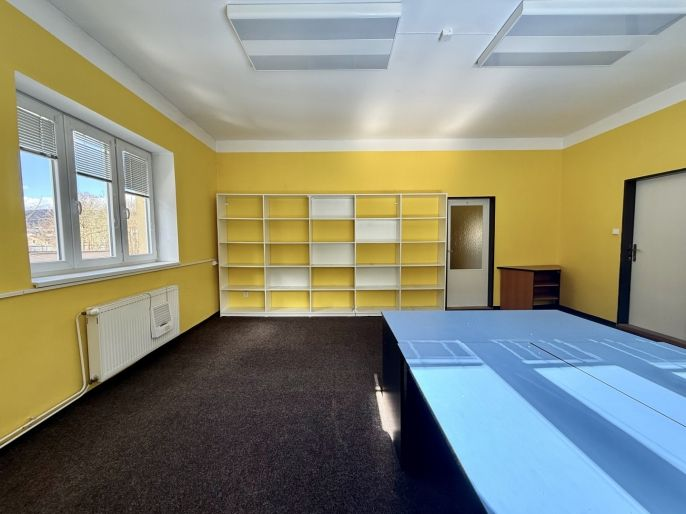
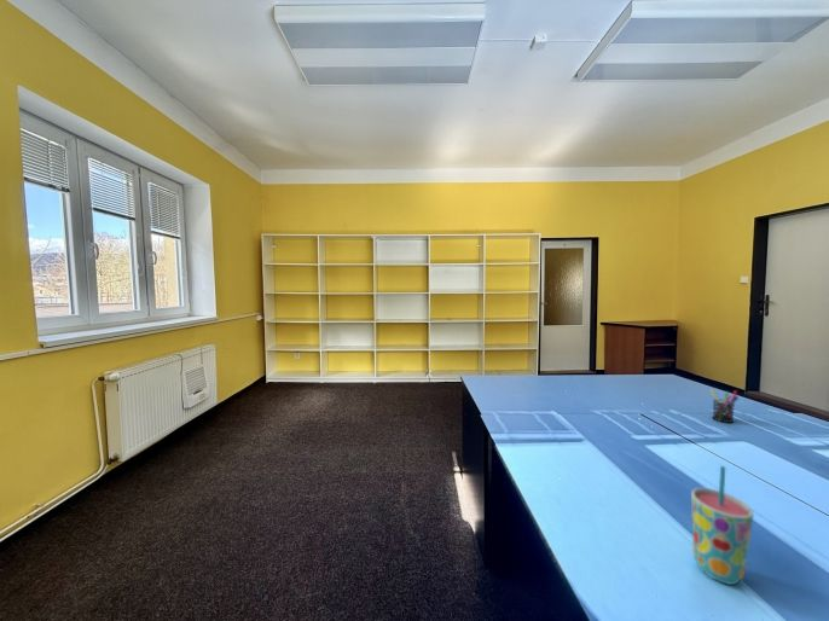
+ pen holder (725, 404)
+ cup (719, 520)
